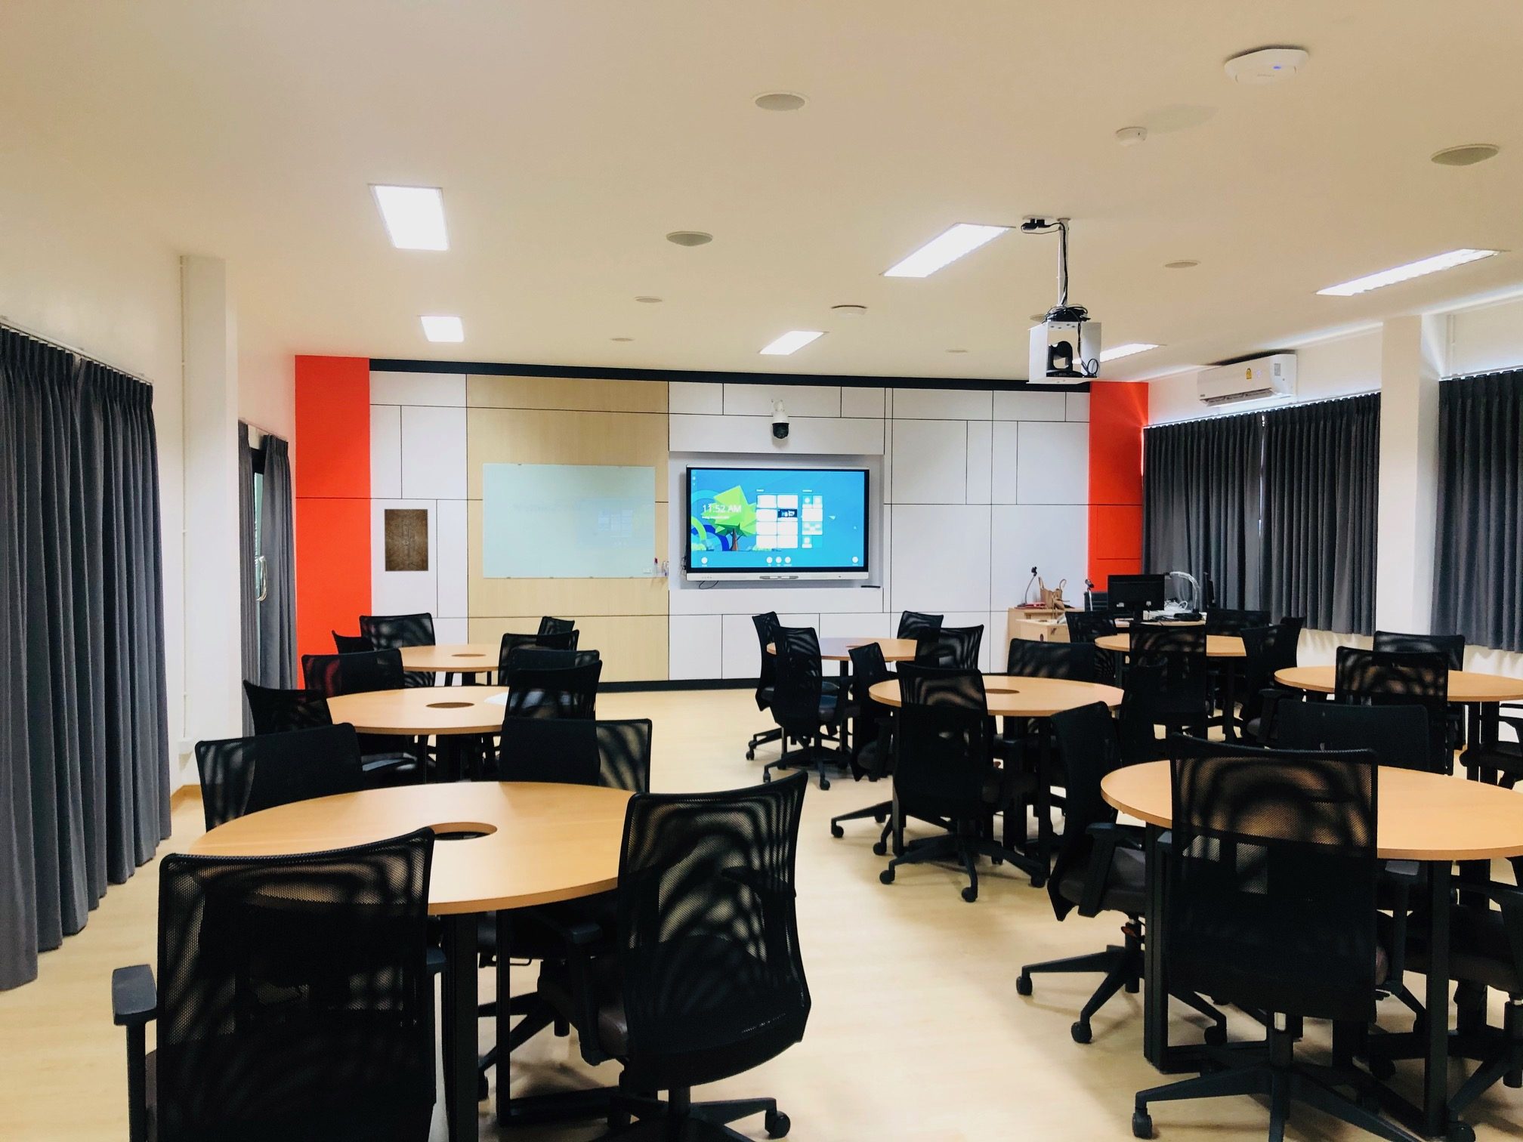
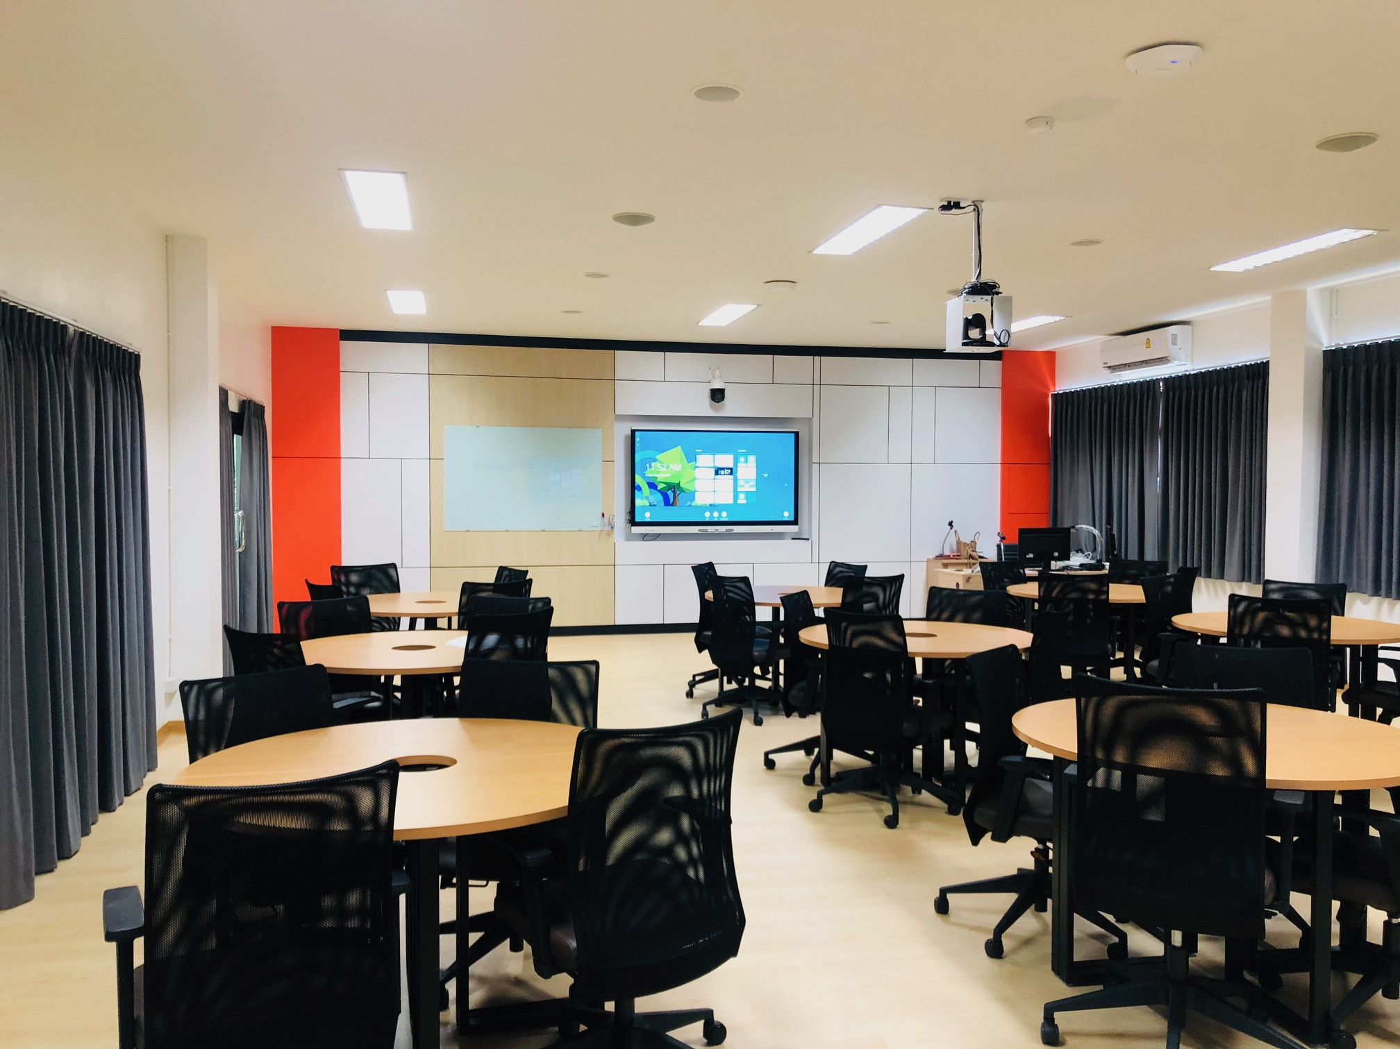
- wall art (407, 540)
